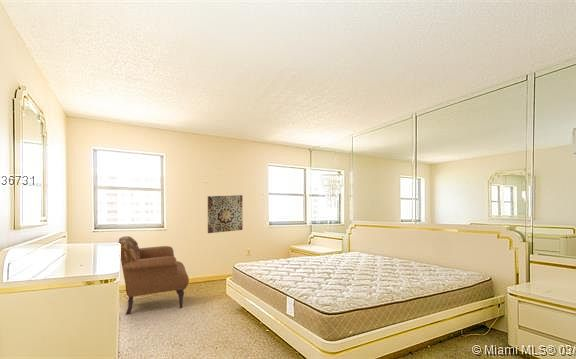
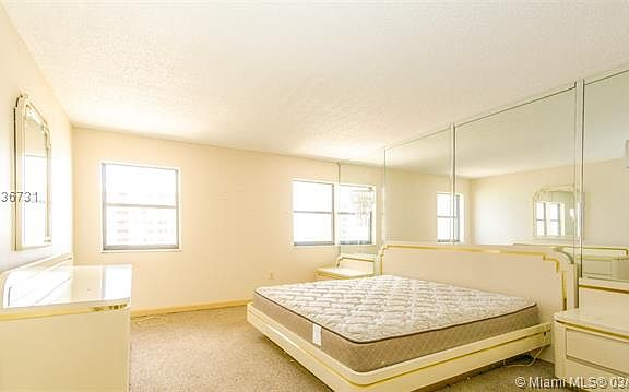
- armchair (154, 269)
- wall art (225, 213)
